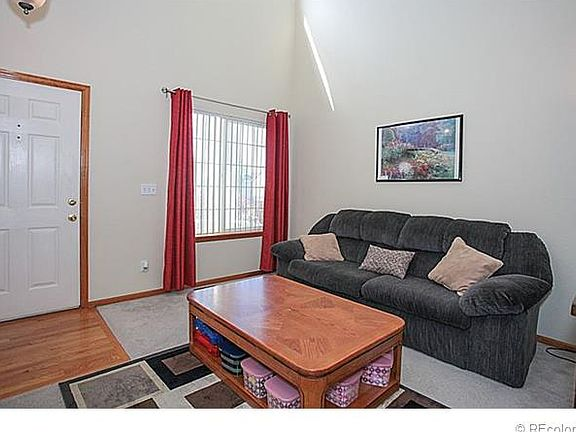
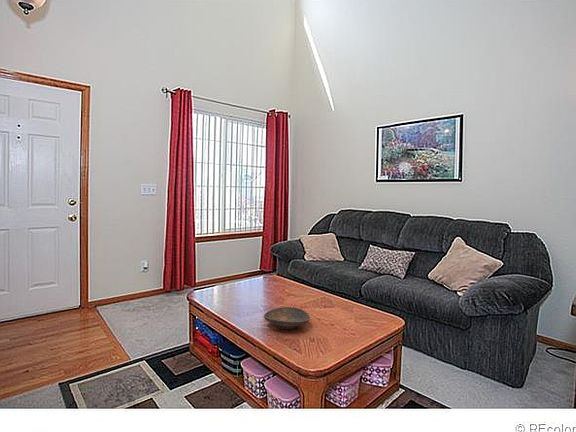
+ decorative bowl (286, 319)
